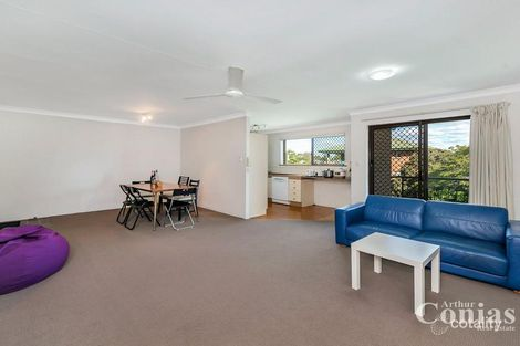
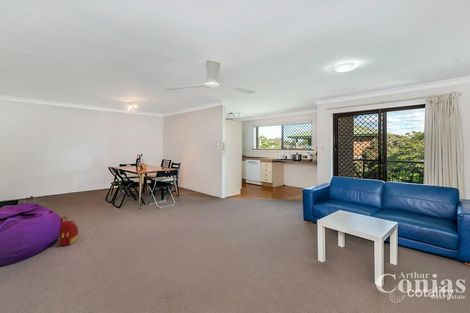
+ backpack (68, 229)
